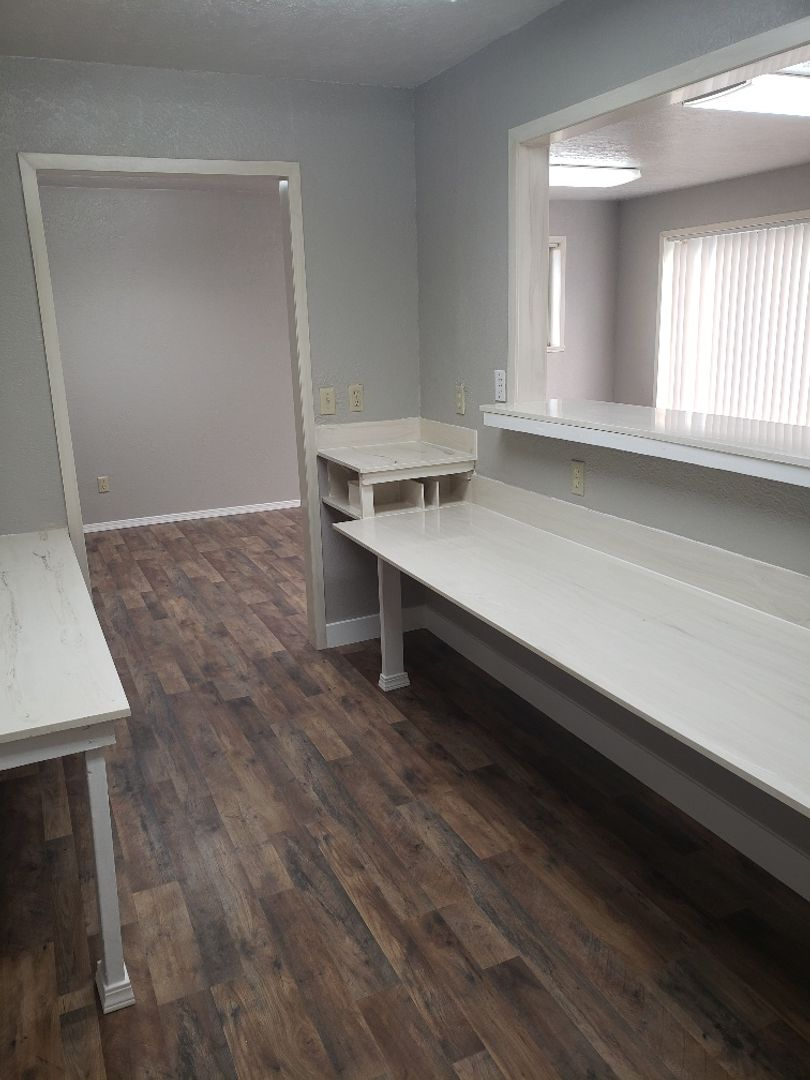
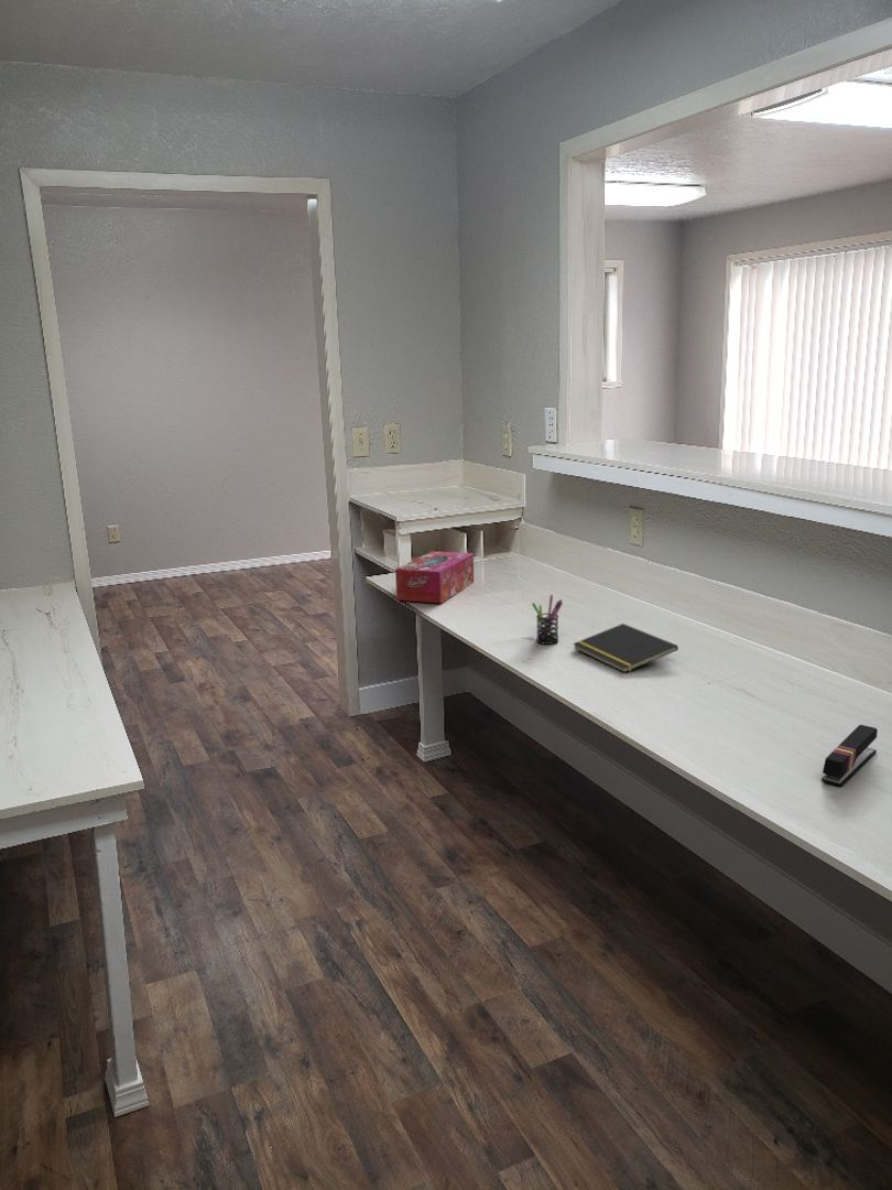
+ notepad (623, 647)
+ tissue box (436, 575)
+ pen holder (545, 618)
+ stapler (850, 754)
